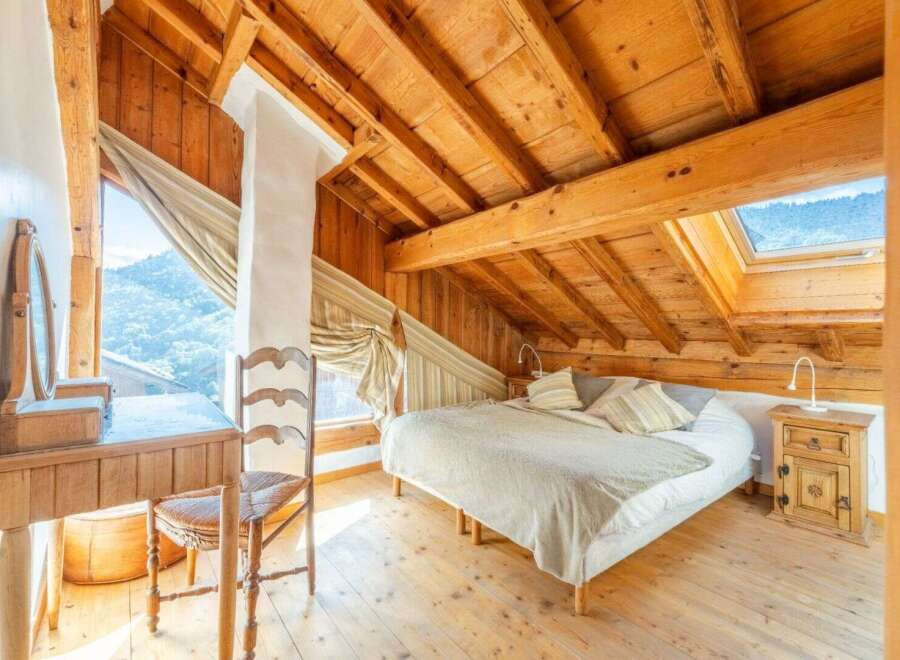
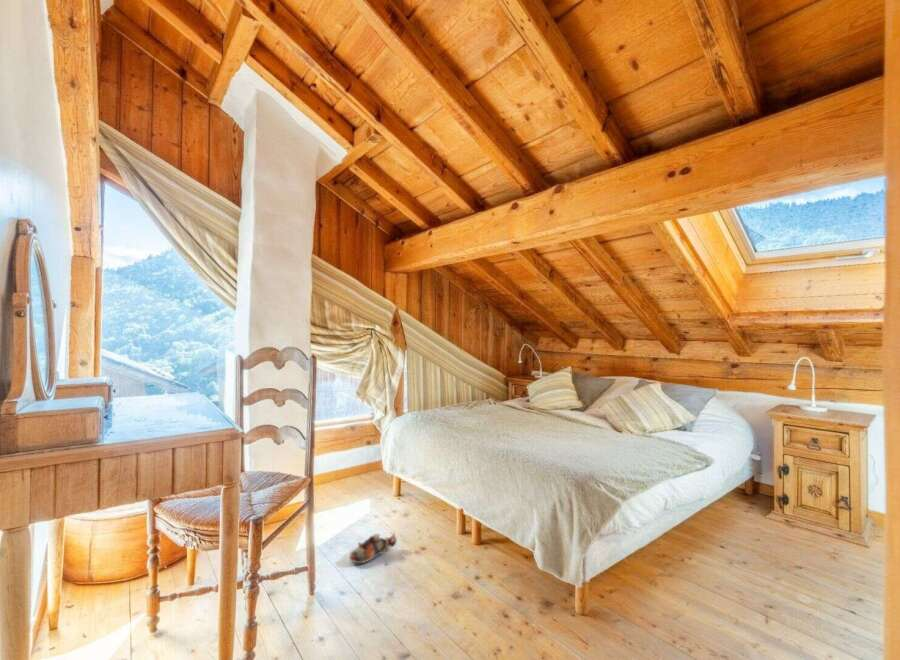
+ shoe (372, 545)
